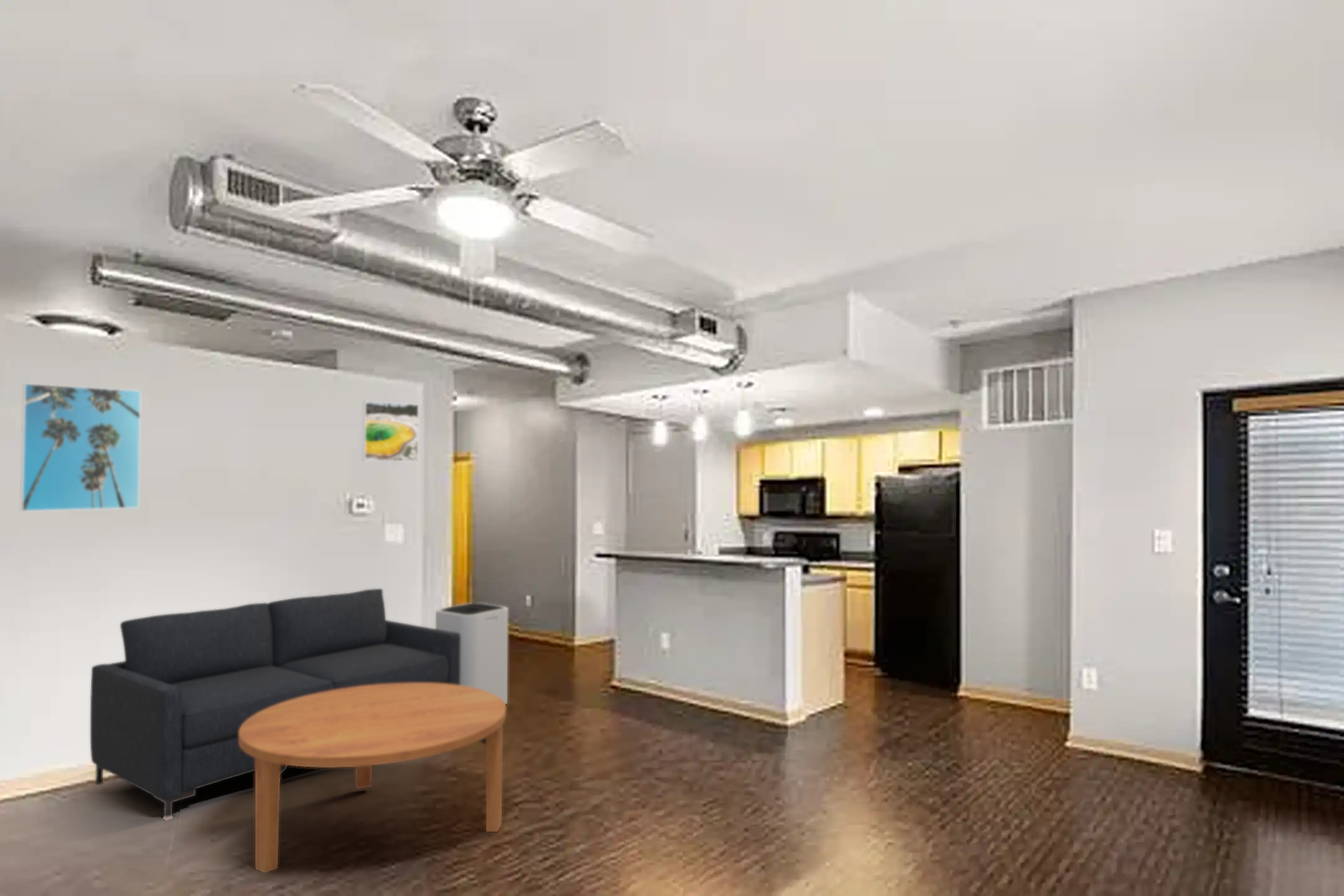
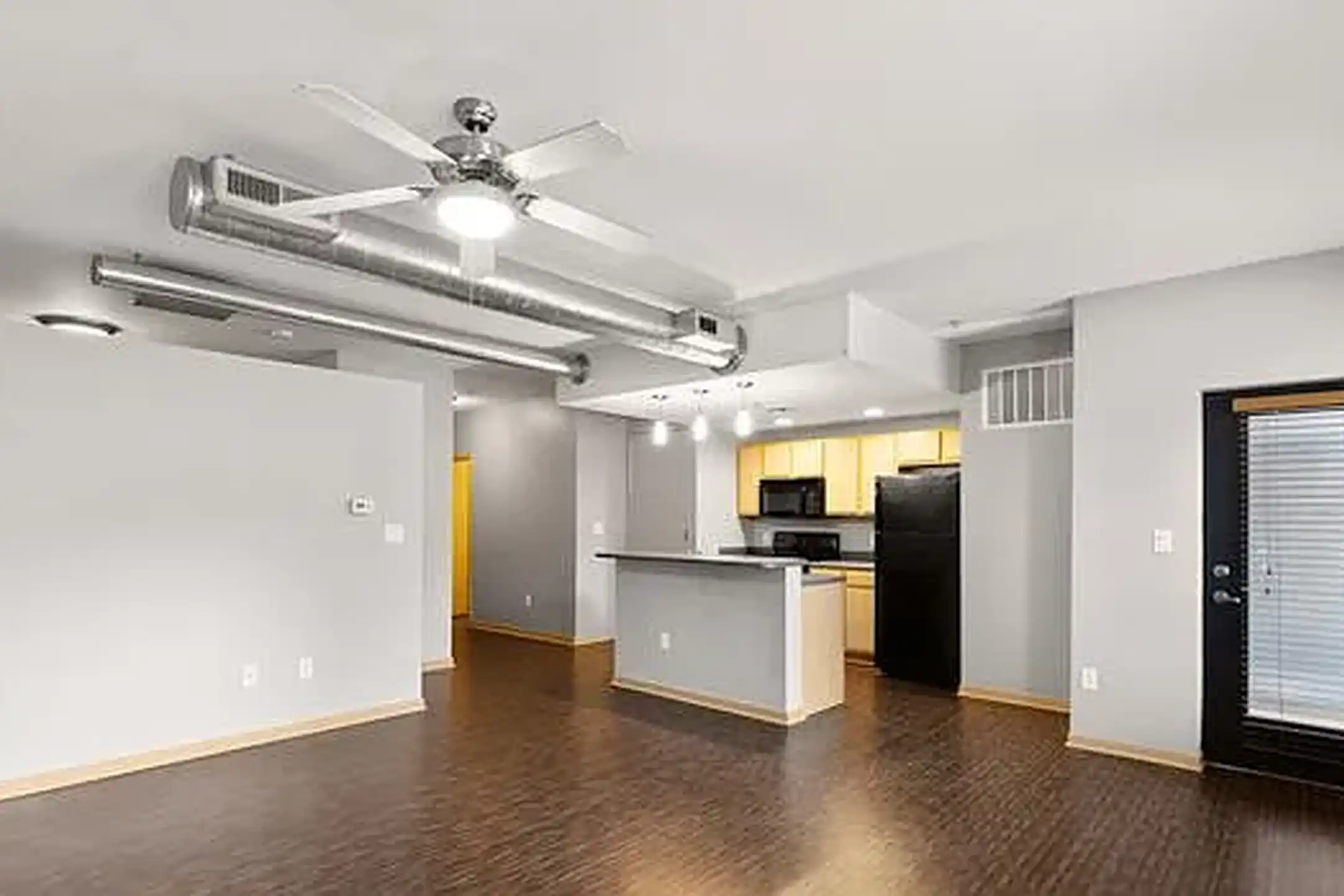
- trash can (472, 656)
- sofa (292, 683)
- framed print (83, 448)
- coffee table (376, 765)
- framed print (391, 432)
